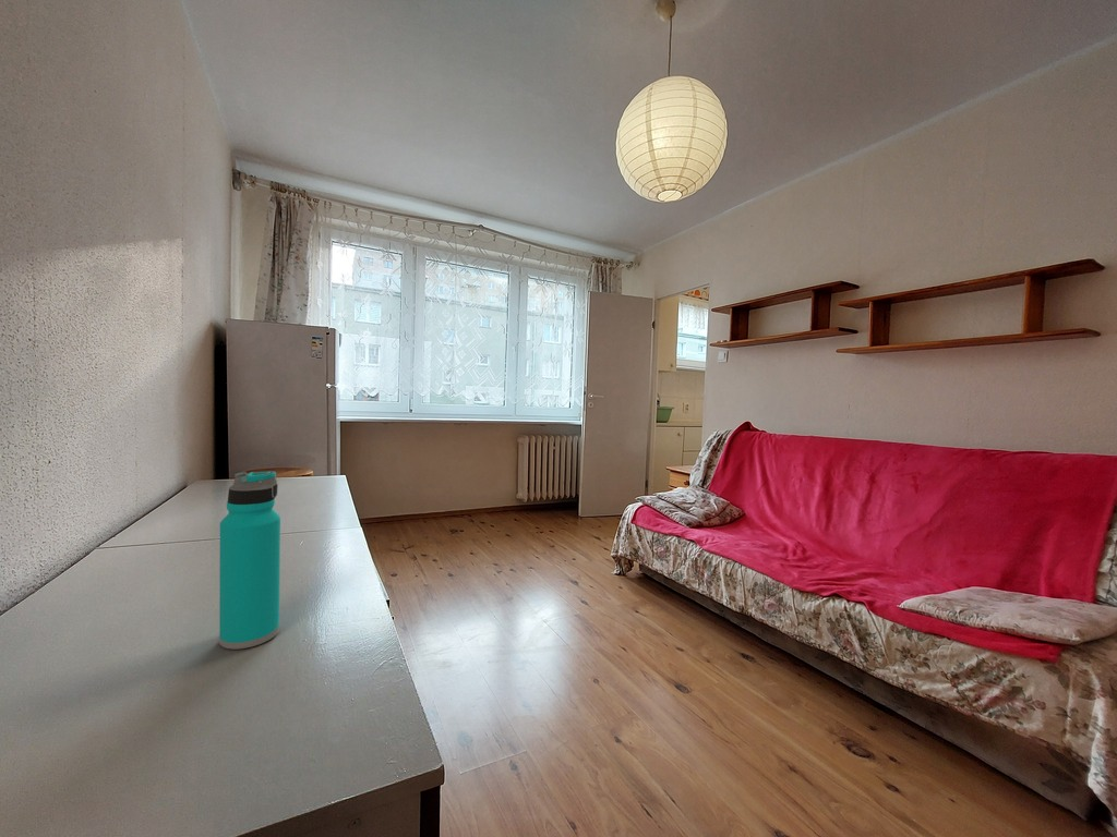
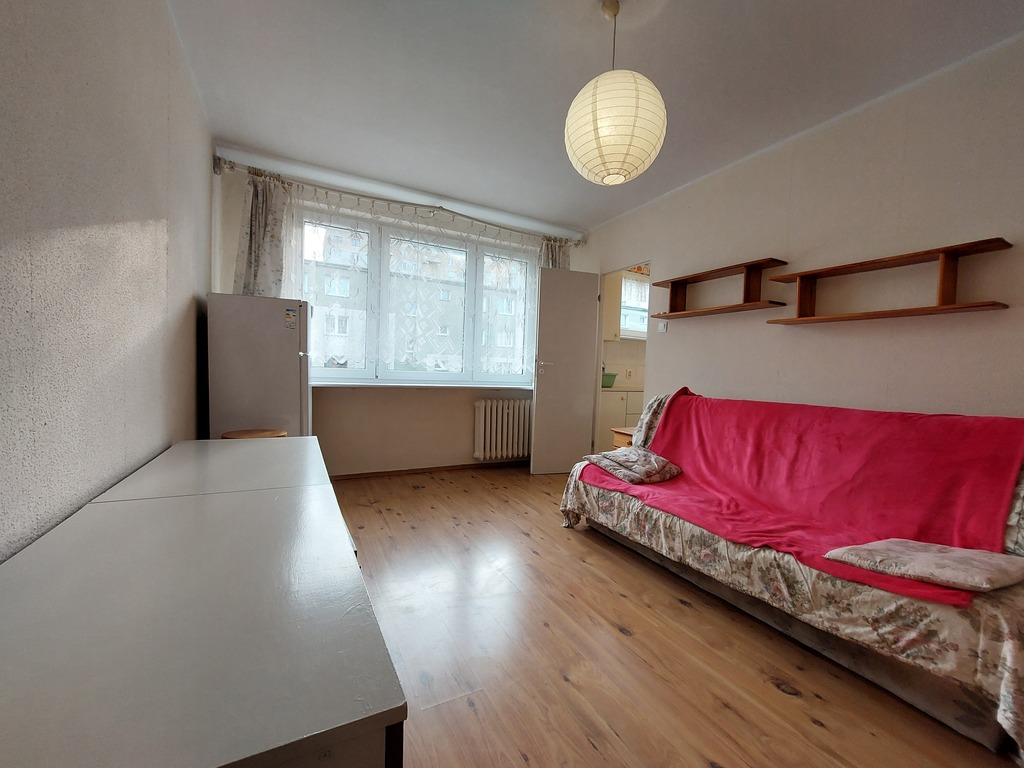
- water bottle (250, 555)
